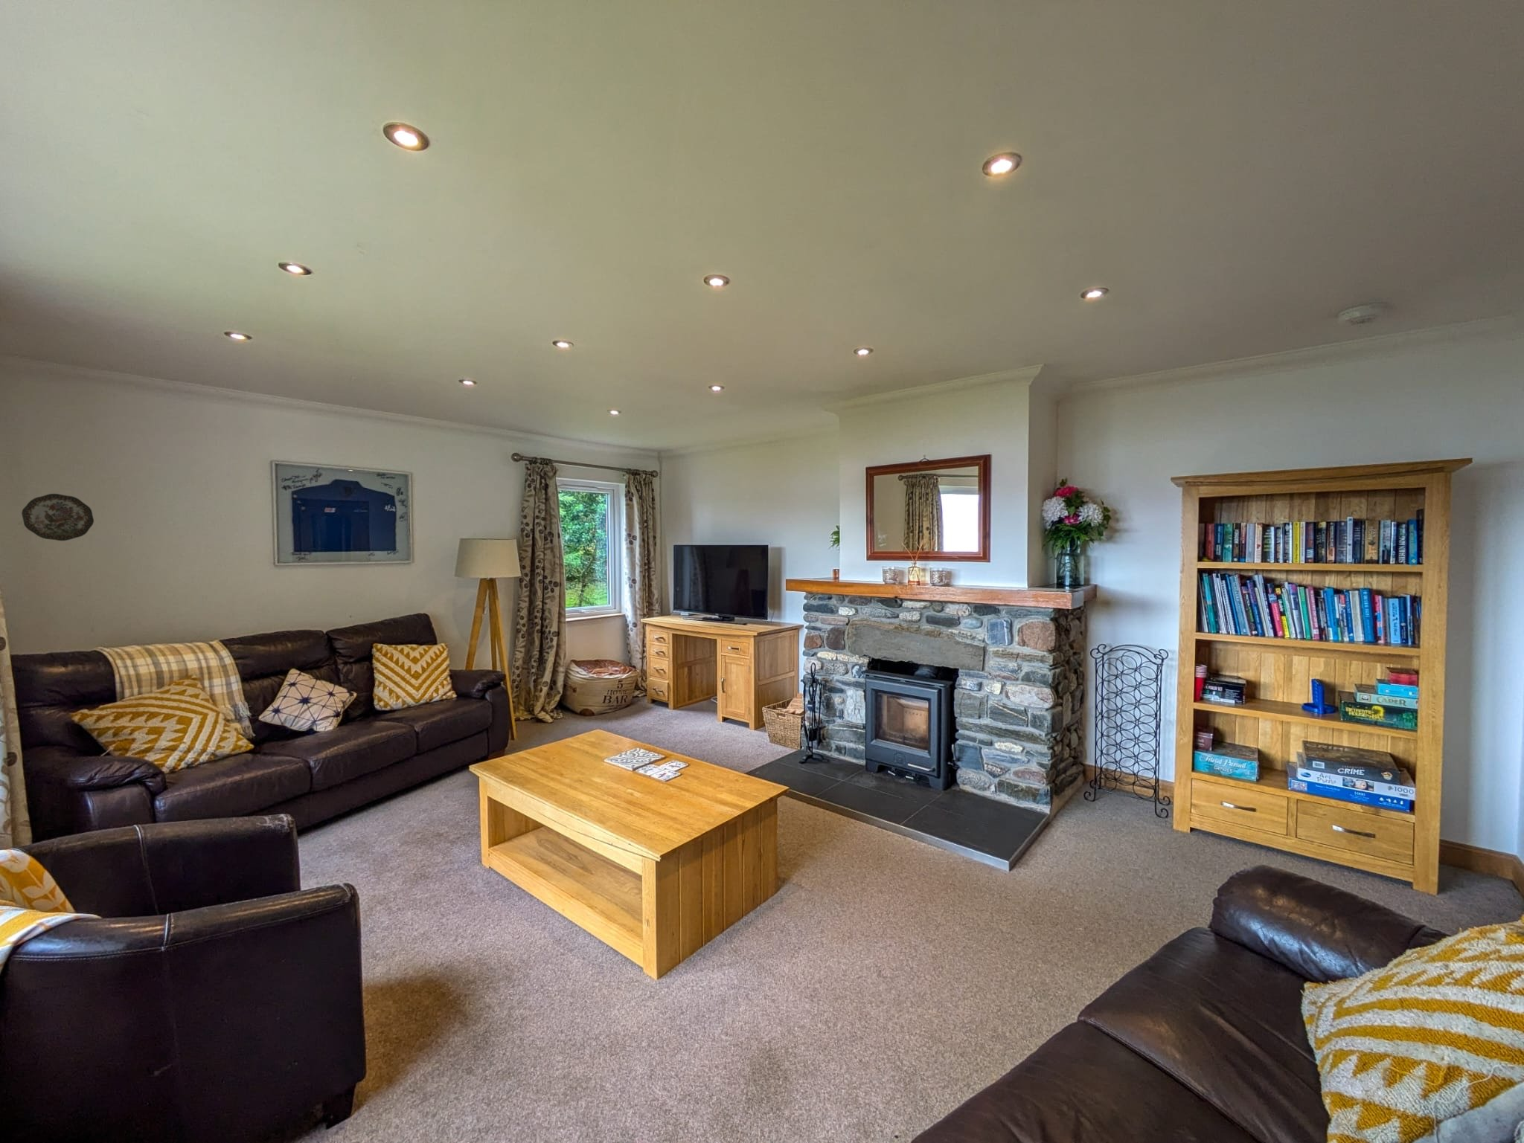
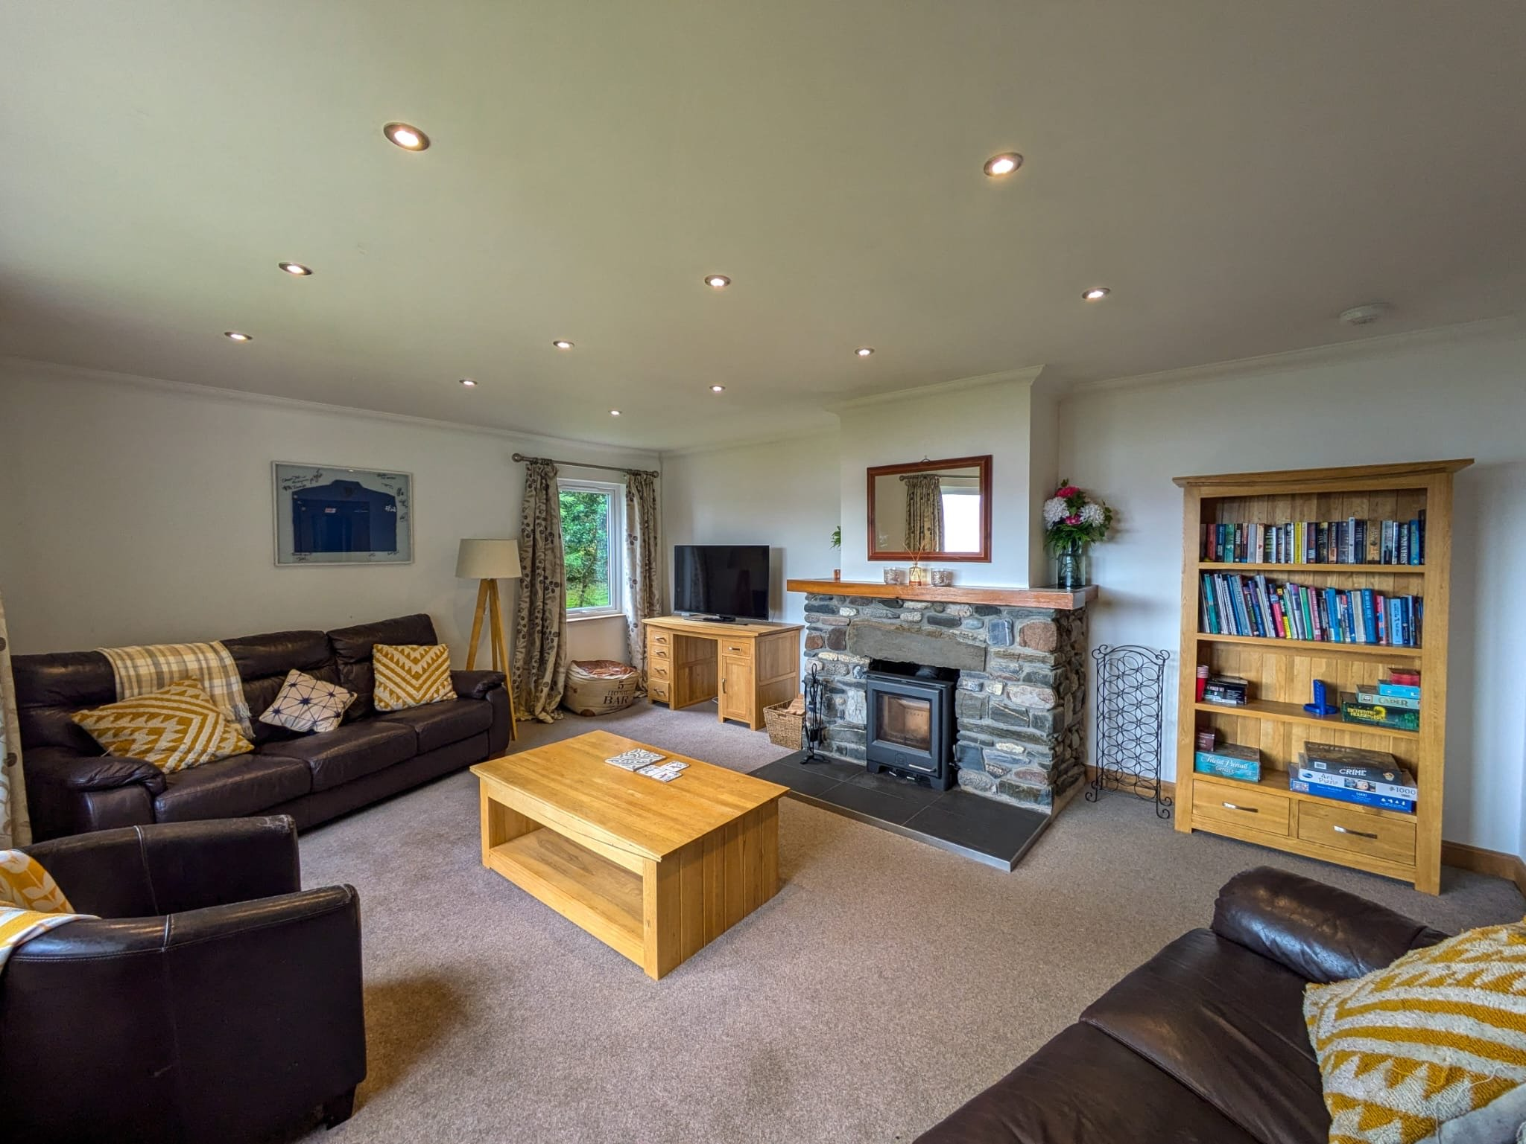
- decorative plate (58, 516)
